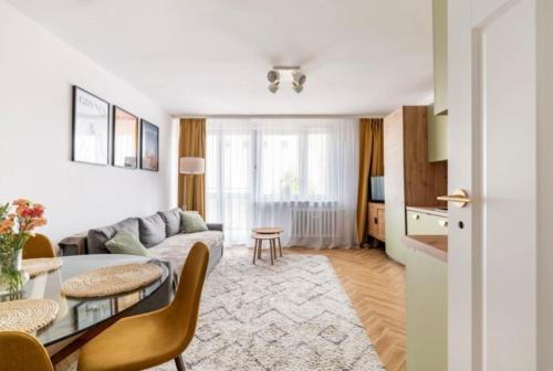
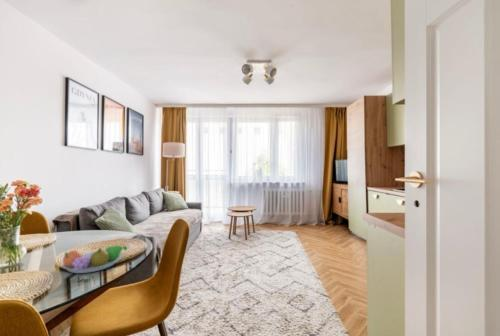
+ fruit bowl (95, 254)
